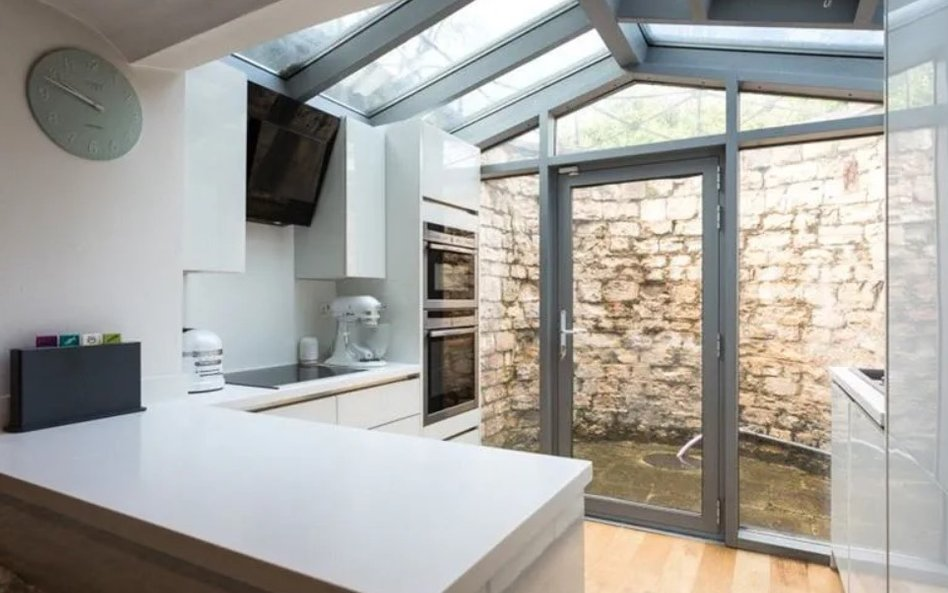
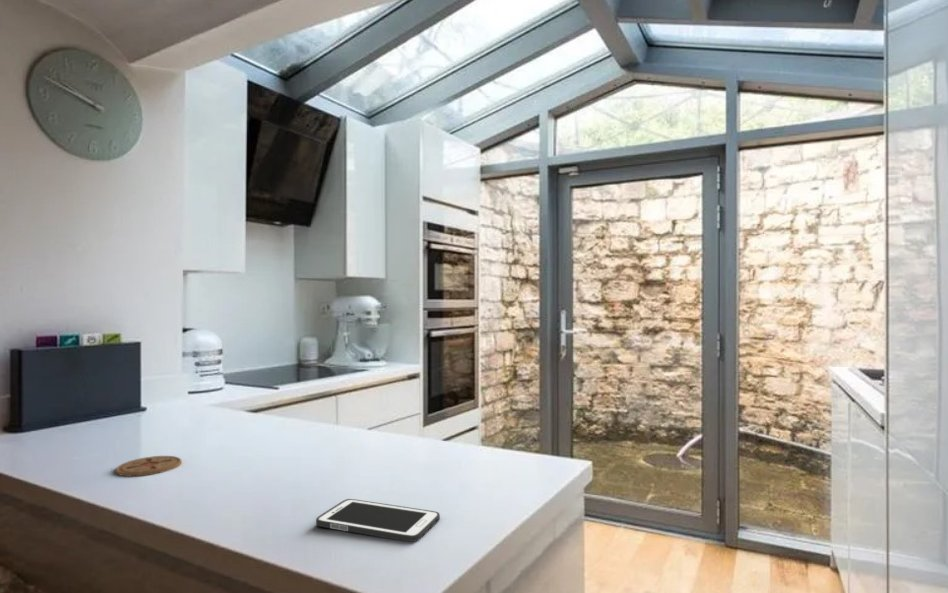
+ cell phone (378, 519)
+ coaster (149, 465)
